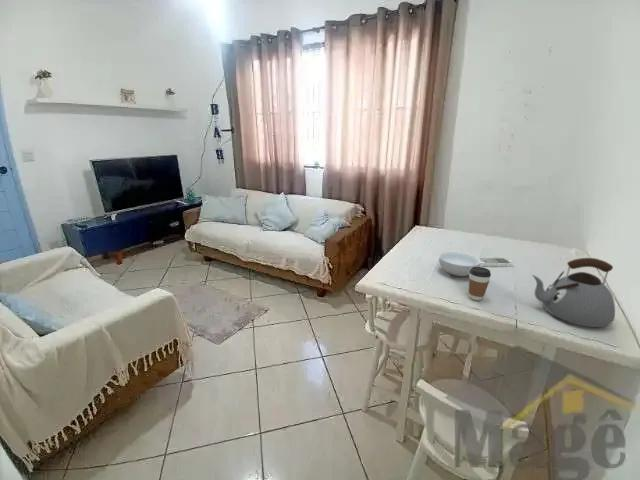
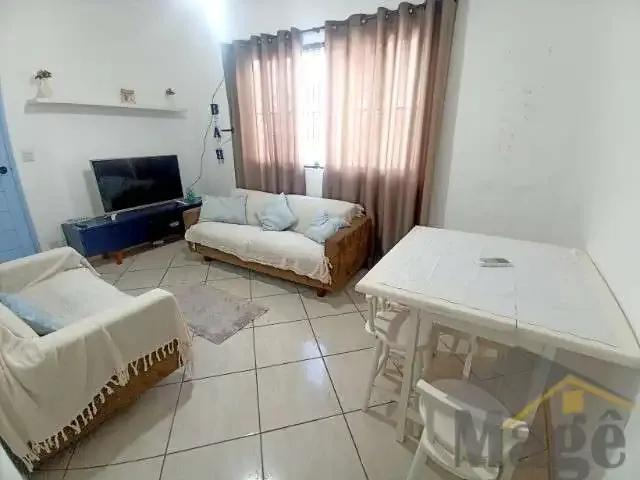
- coffee cup (478, 283)
- kettle (572, 285)
- cereal bowl (458, 265)
